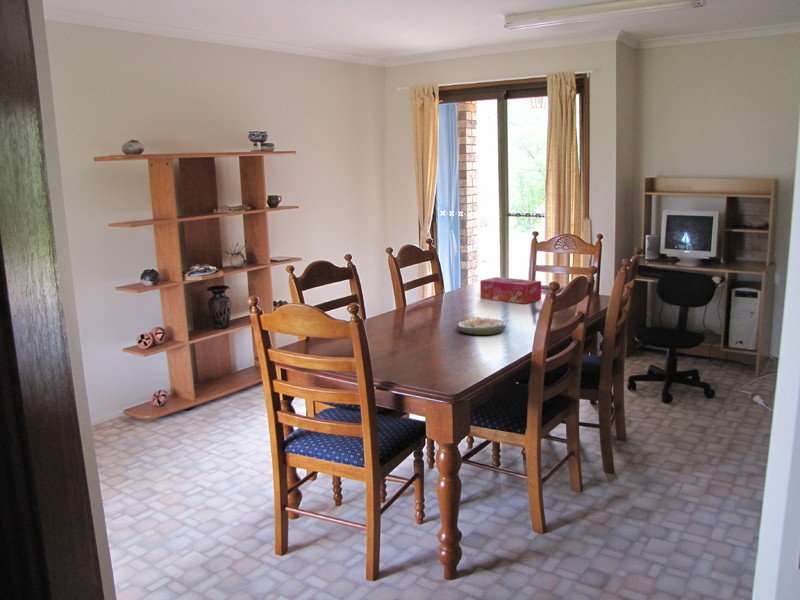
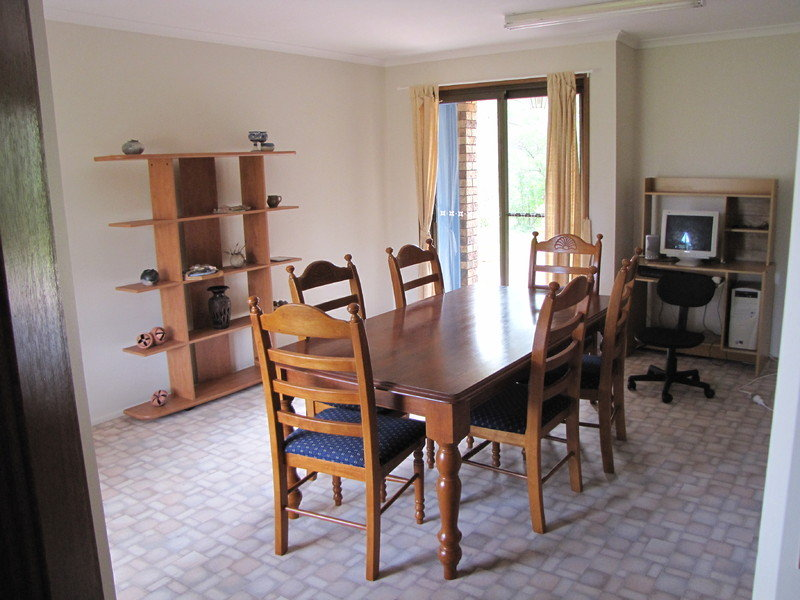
- soup (481, 324)
- tissue box (510, 289)
